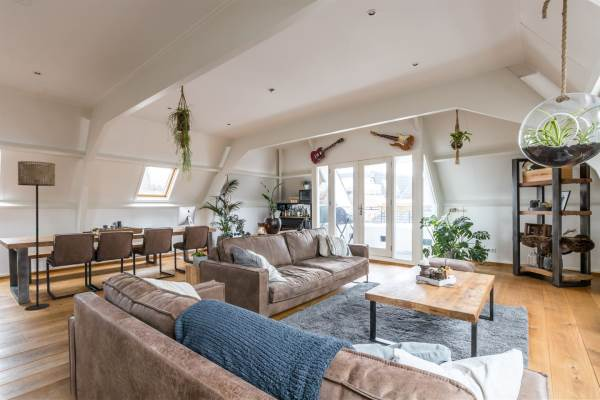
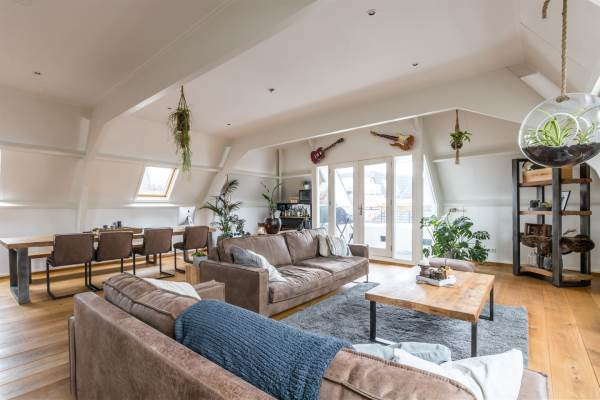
- floor lamp (37, 235)
